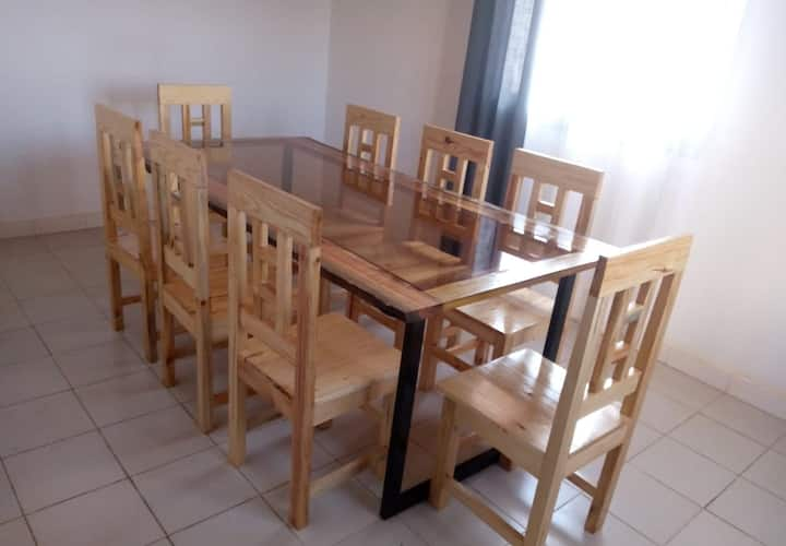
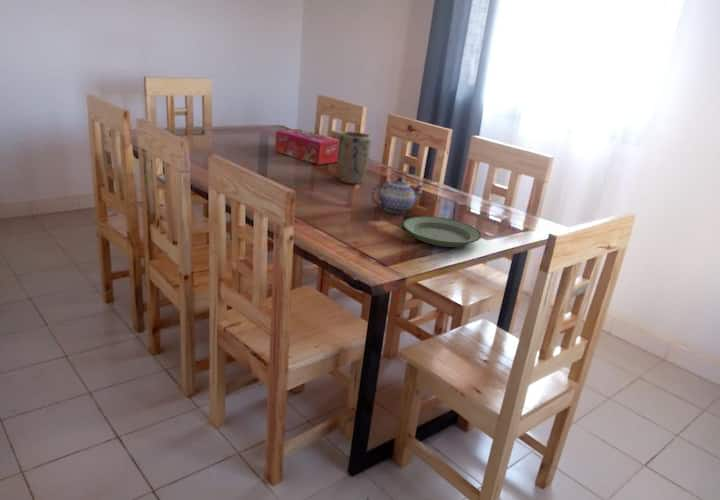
+ plant pot (353, 157)
+ tissue box (308, 146)
+ plate (441, 232)
+ teapot (397, 193)
